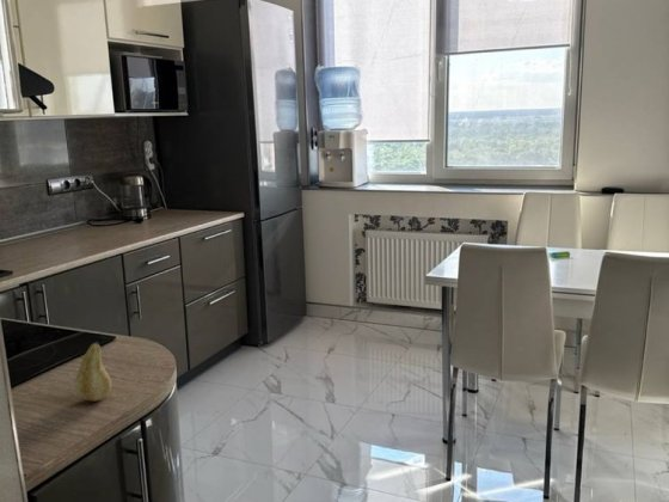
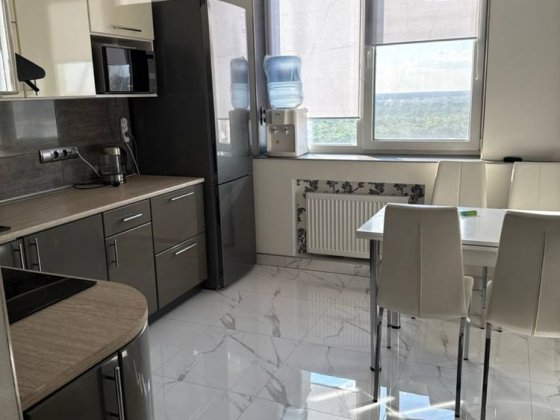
- fruit (91, 371)
